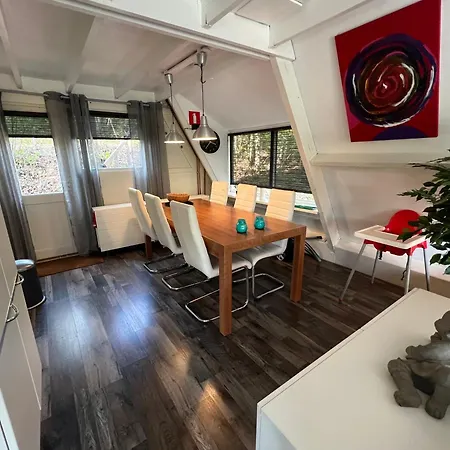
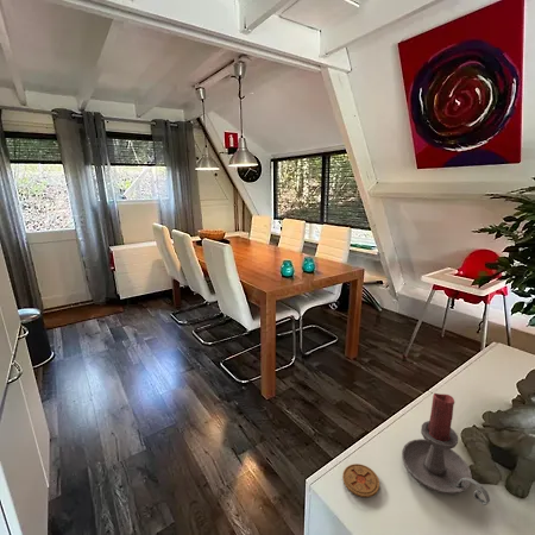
+ coaster (360, 479)
+ candle holder (448, 440)
